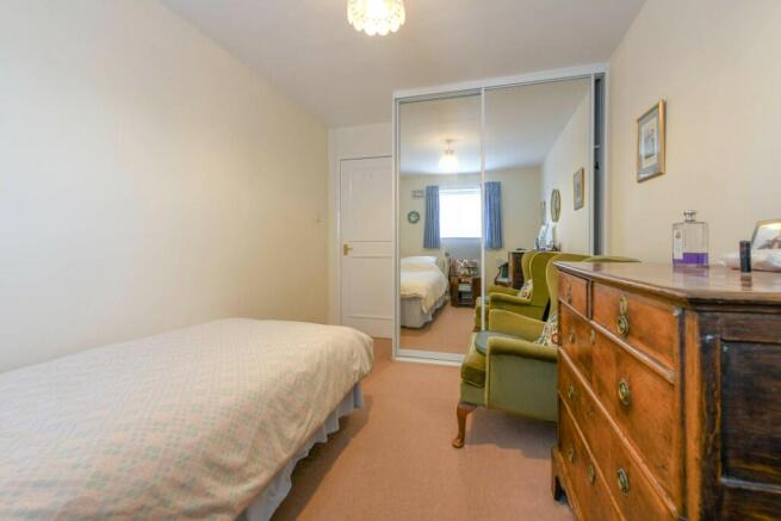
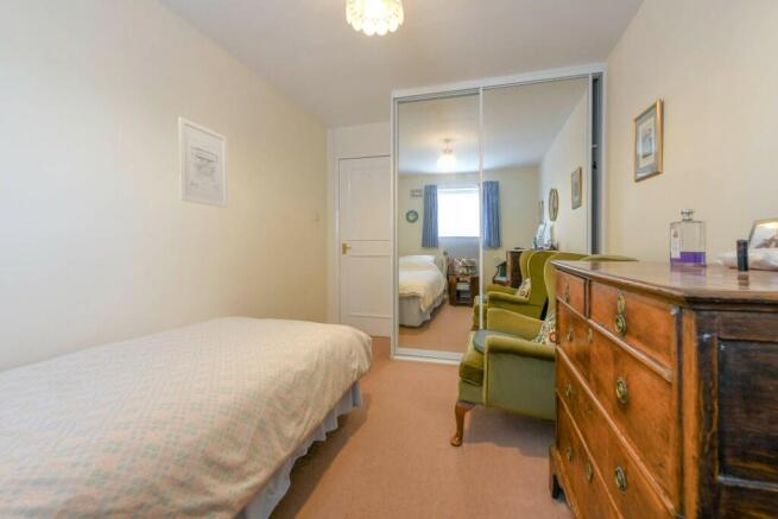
+ wall art (204, 166)
